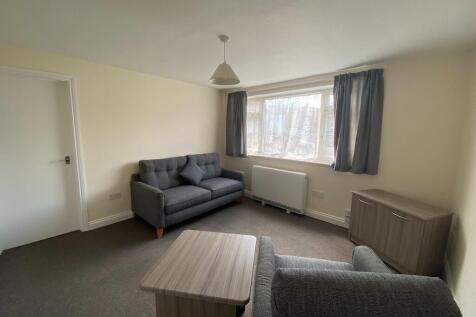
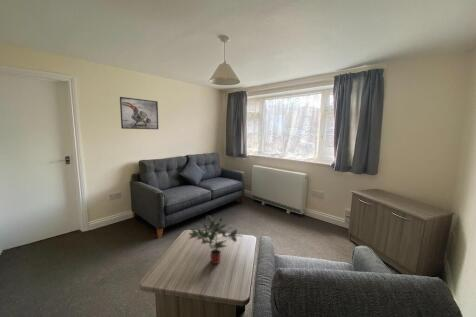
+ potted plant (216, 236)
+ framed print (140, 114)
